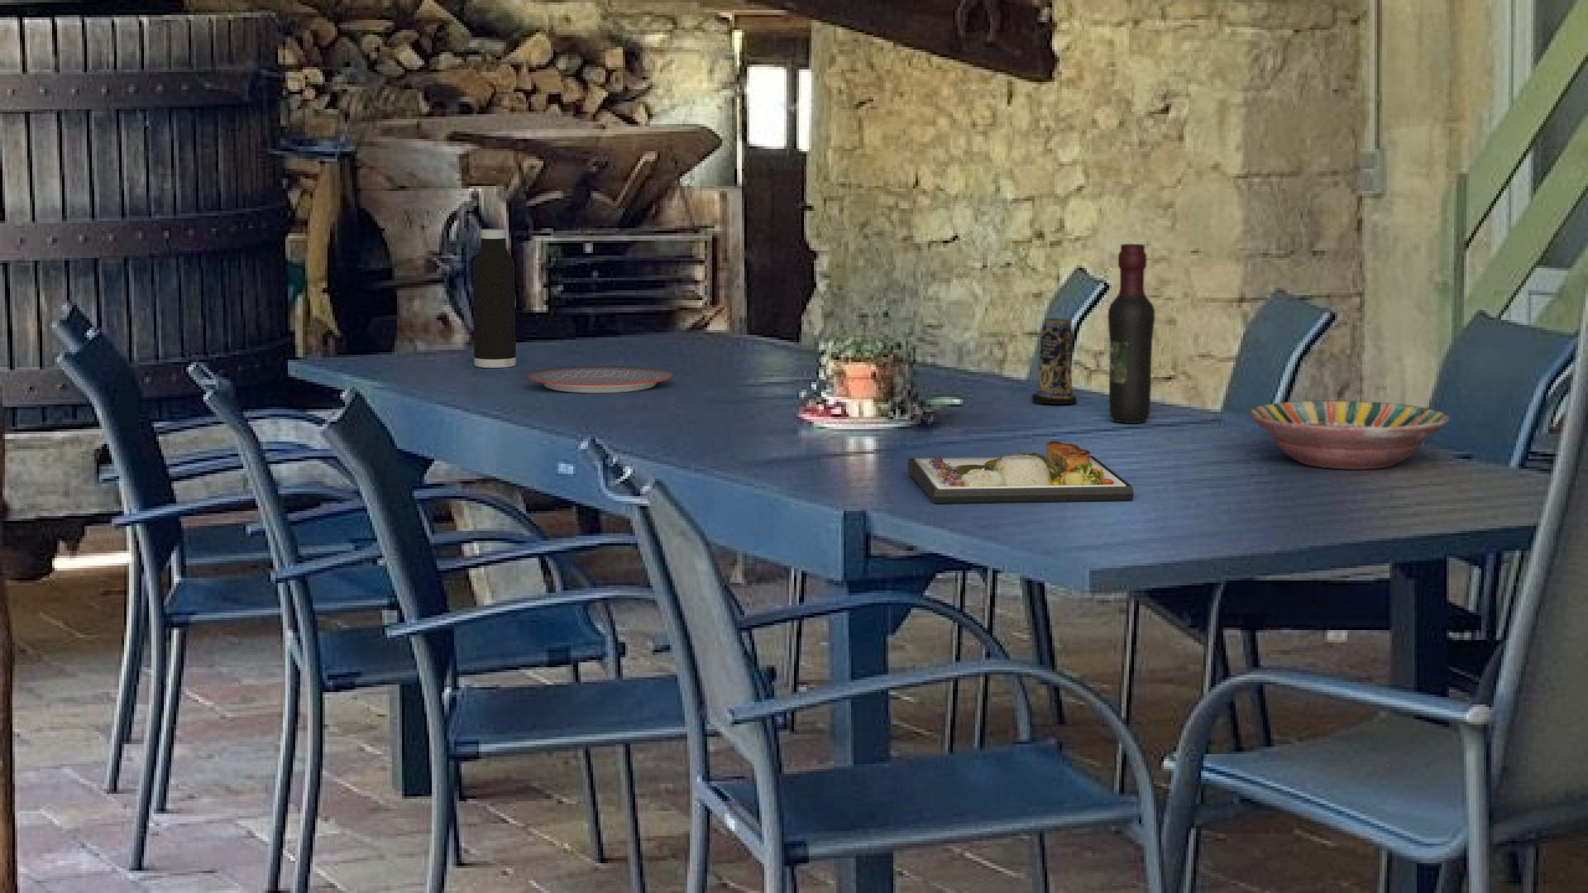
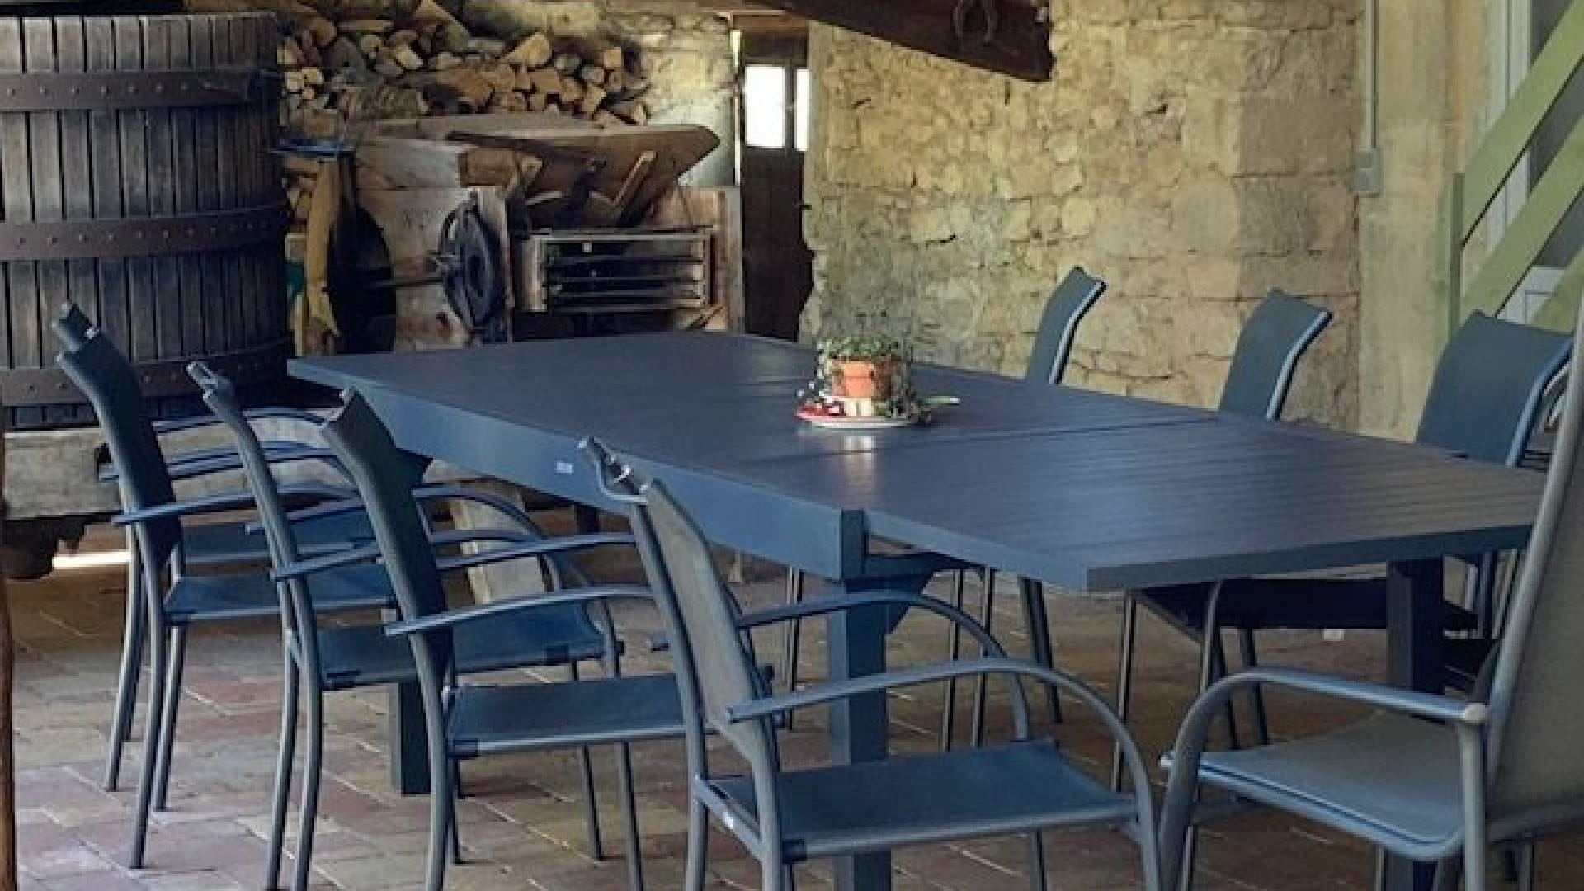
- dinner plate (1016, 469)
- wine bottle (1131, 333)
- serving bowl (1347, 437)
- plate (600, 381)
- candle (1055, 361)
- water bottle (494, 298)
